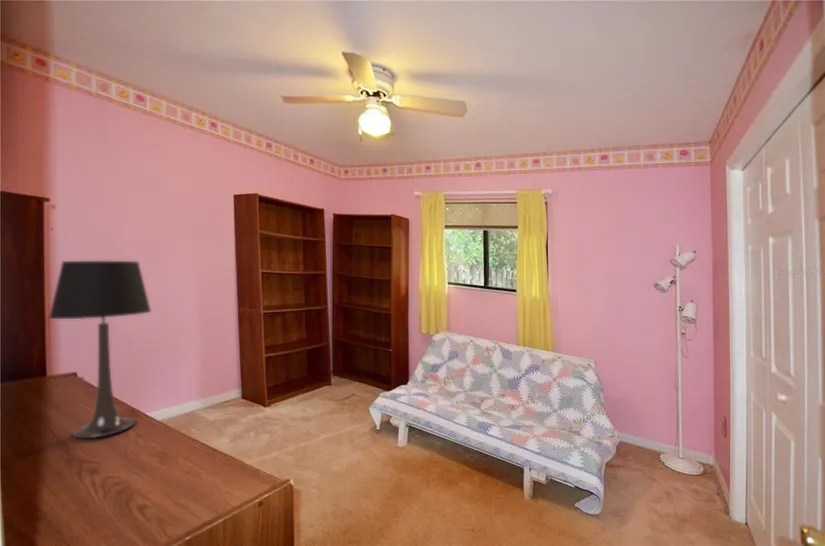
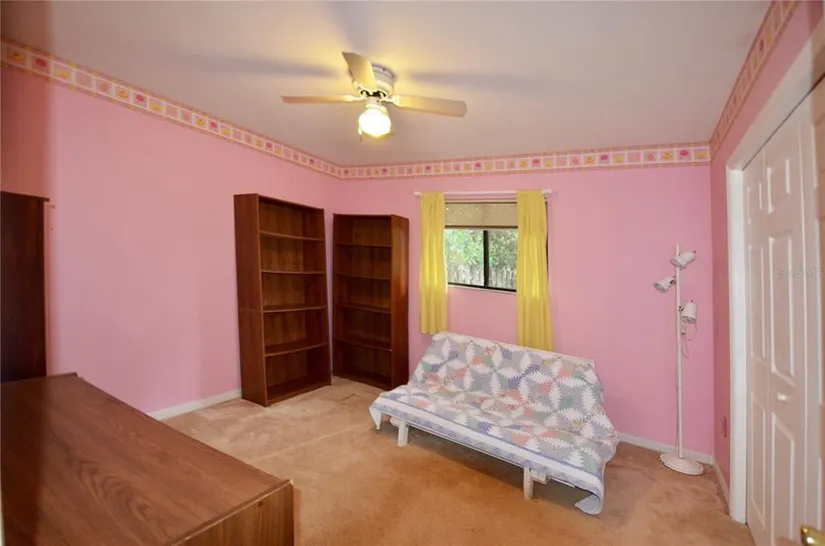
- table lamp (103, 345)
